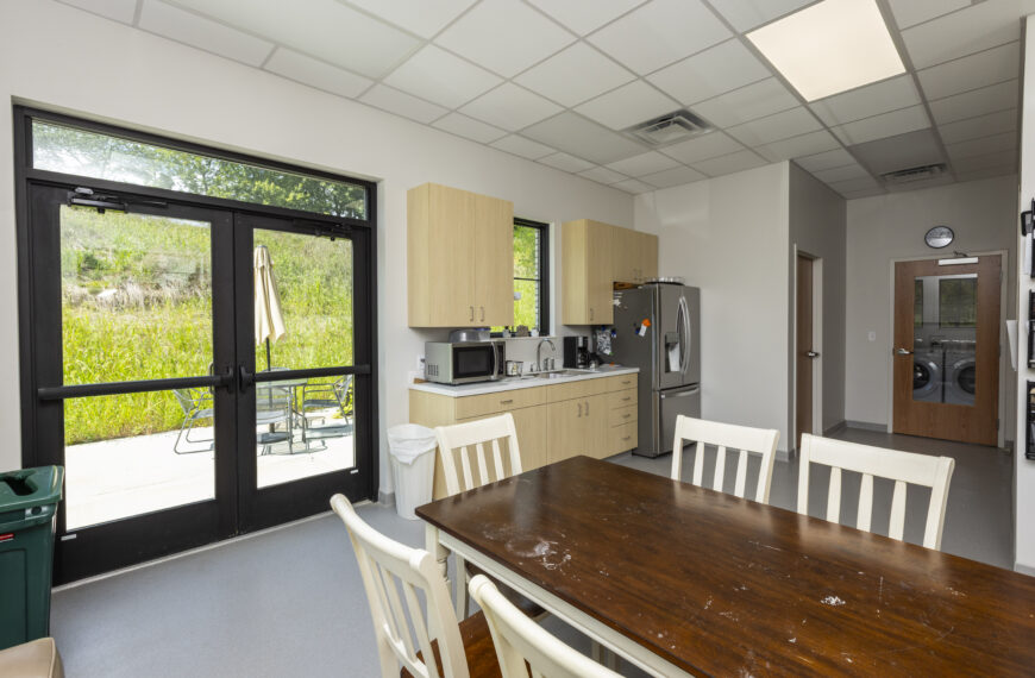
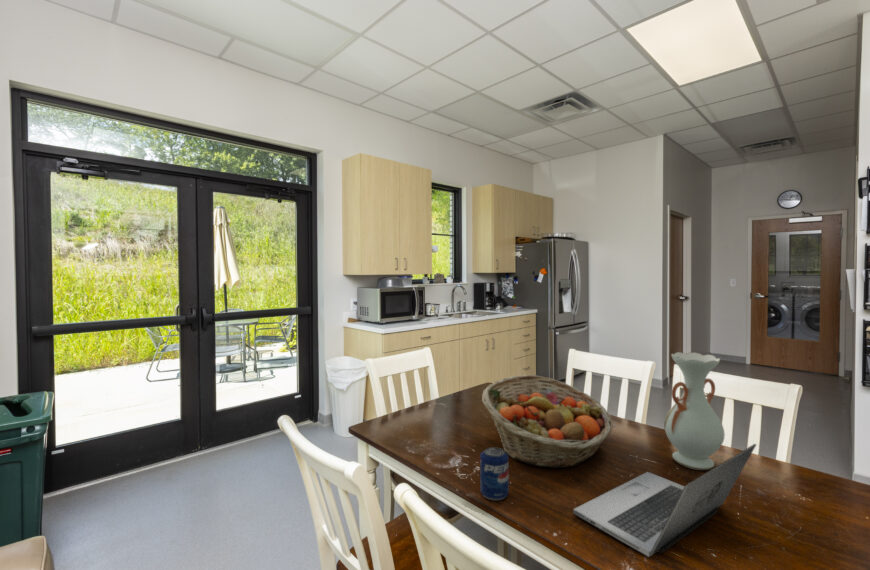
+ fruit basket (546, 416)
+ laptop (663, 480)
+ beverage can (494, 472)
+ vase (693, 409)
